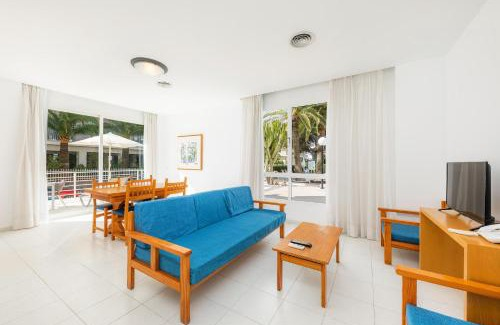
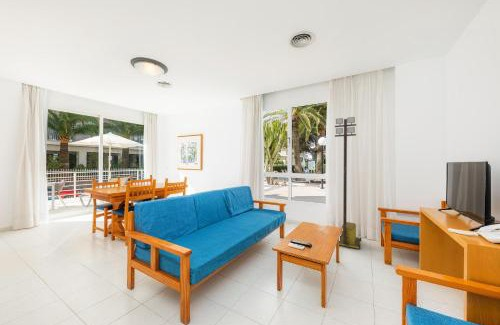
+ portable light tower (346, 181)
